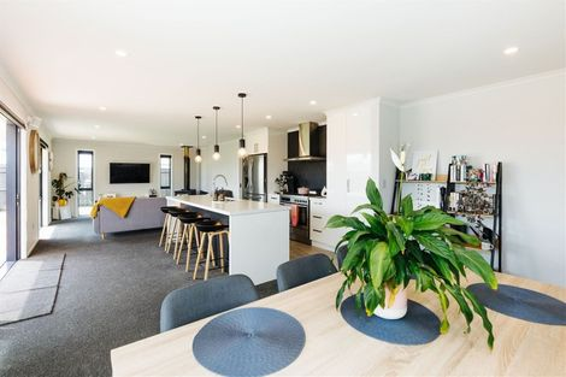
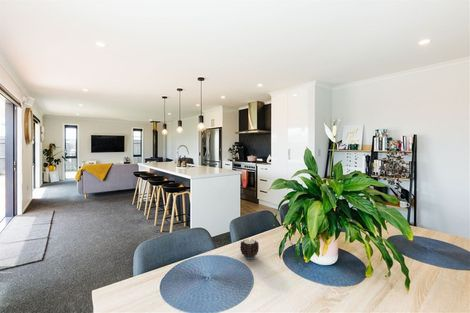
+ candle (249, 247)
